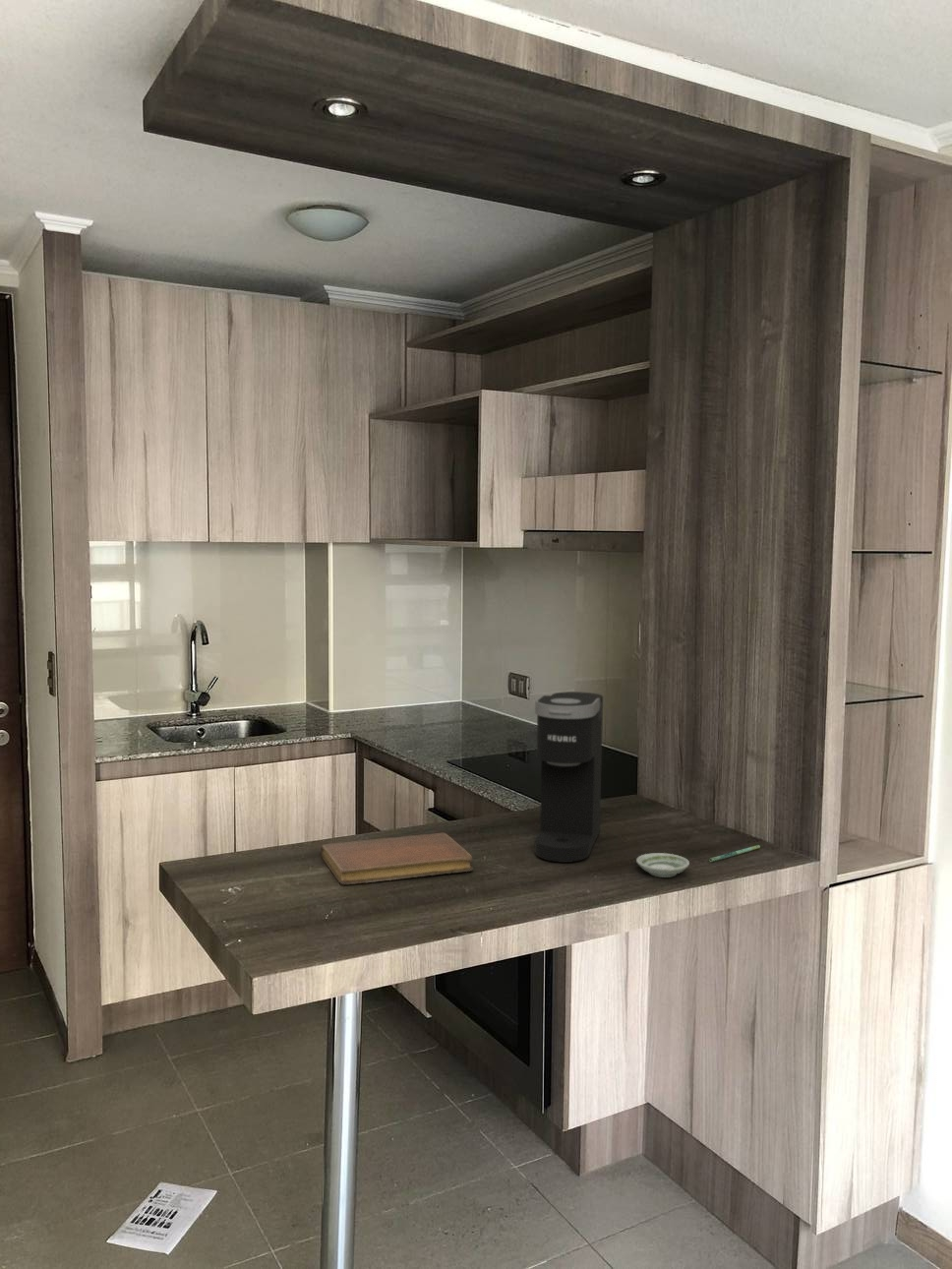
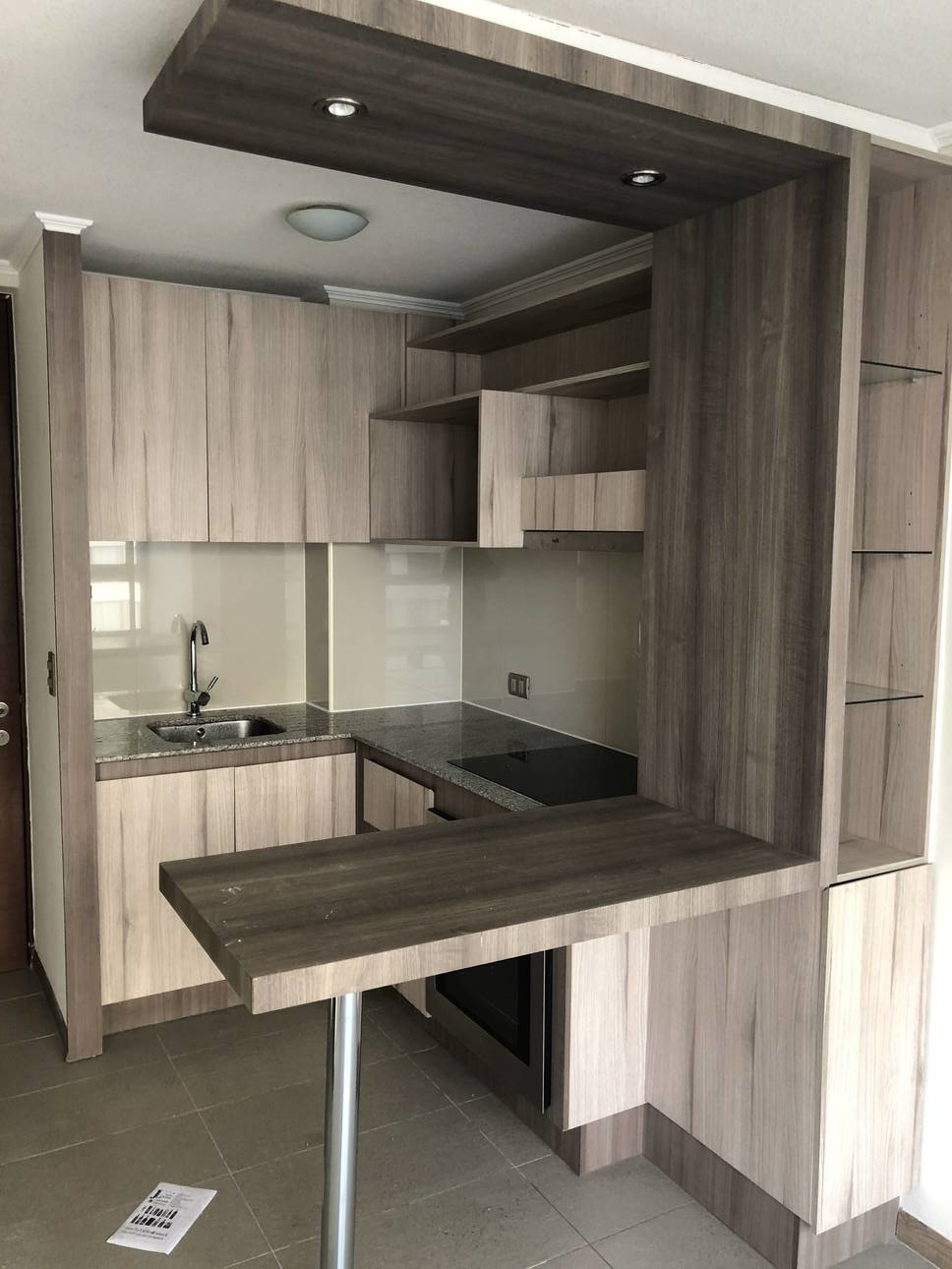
- coffee maker (569, 769)
- saucer (662, 867)
- pen (735, 853)
- notebook (395, 856)
